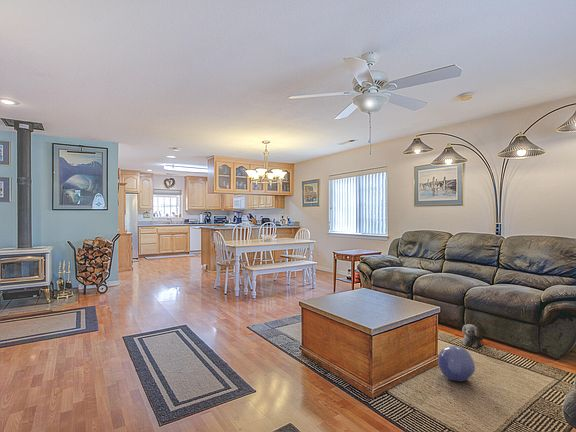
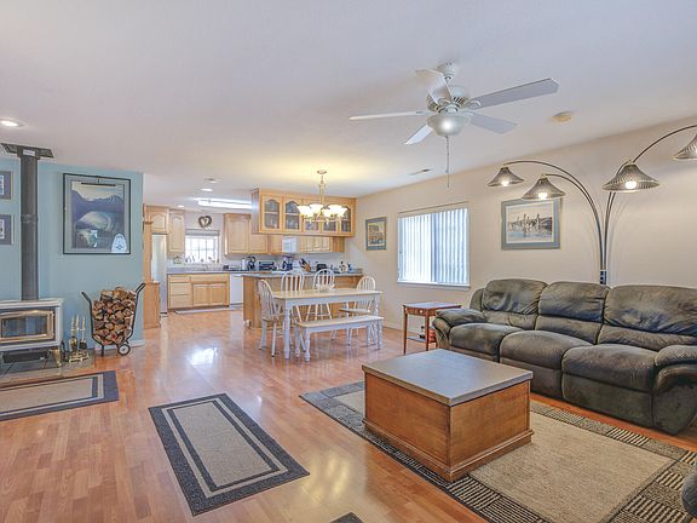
- plush toy (474, 333)
- ball (456, 363)
